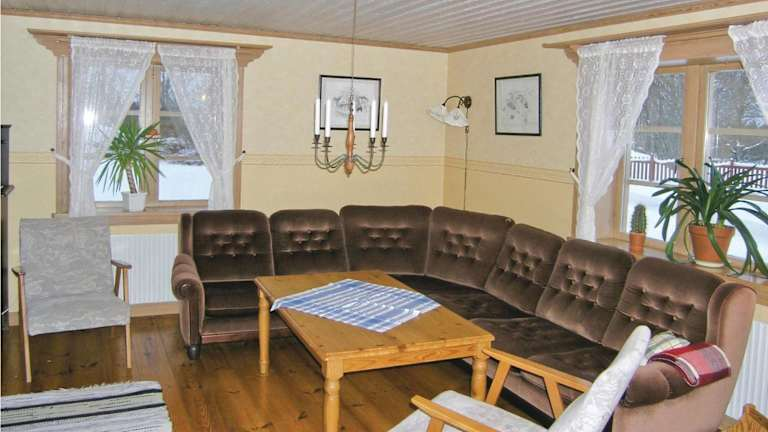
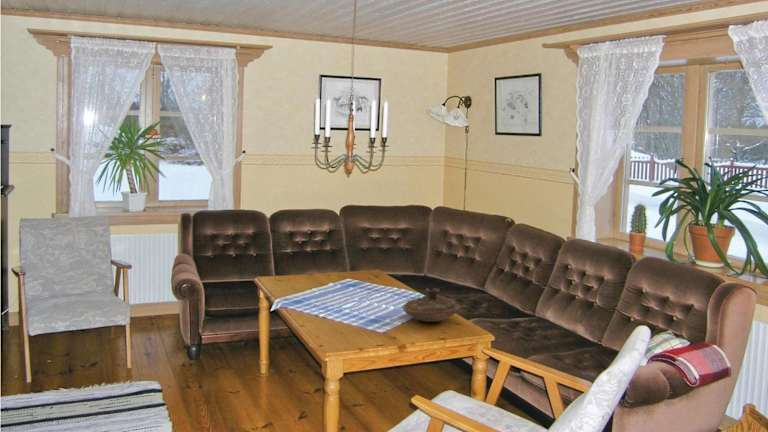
+ decorative bowl (431, 304)
